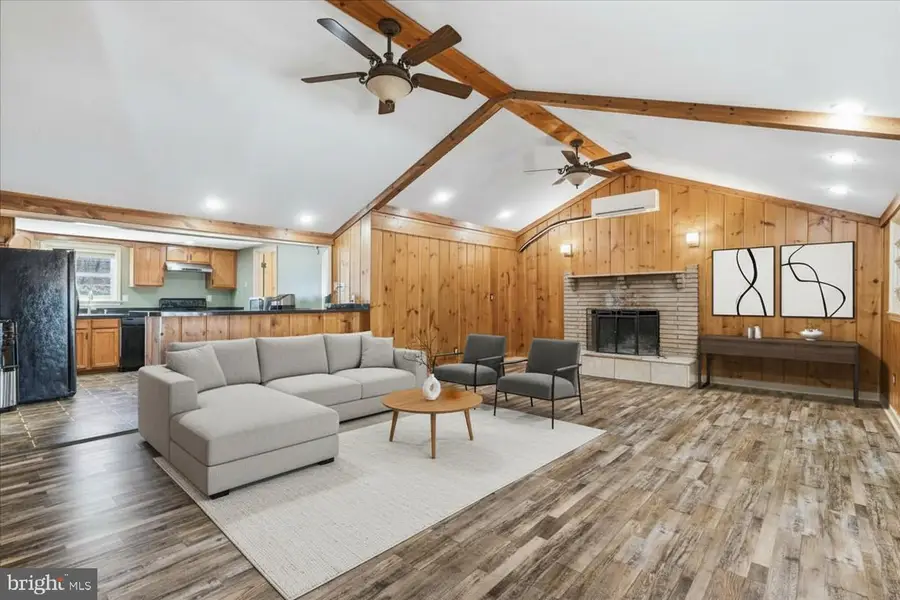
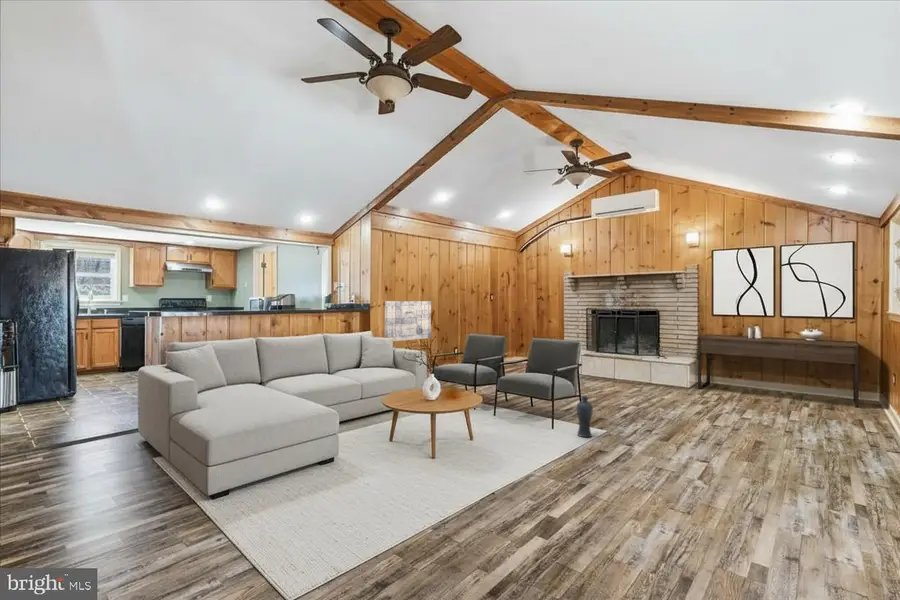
+ vase (584, 416)
+ wall art (408, 320)
